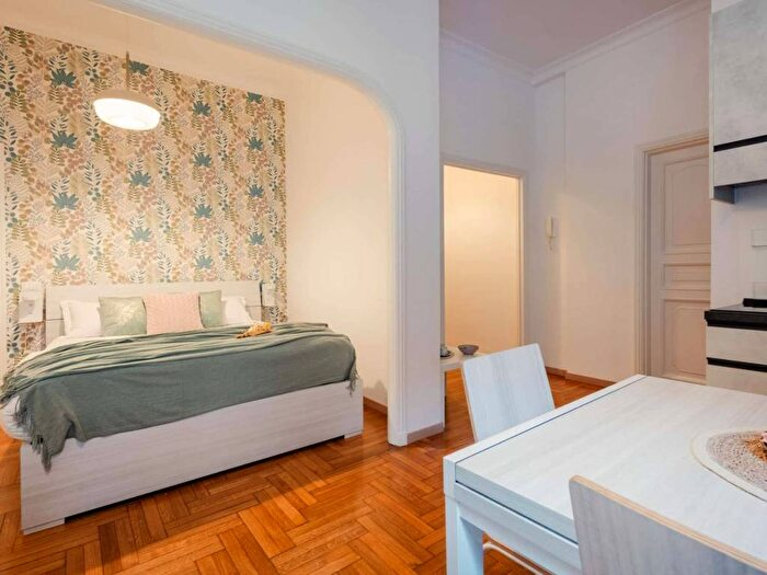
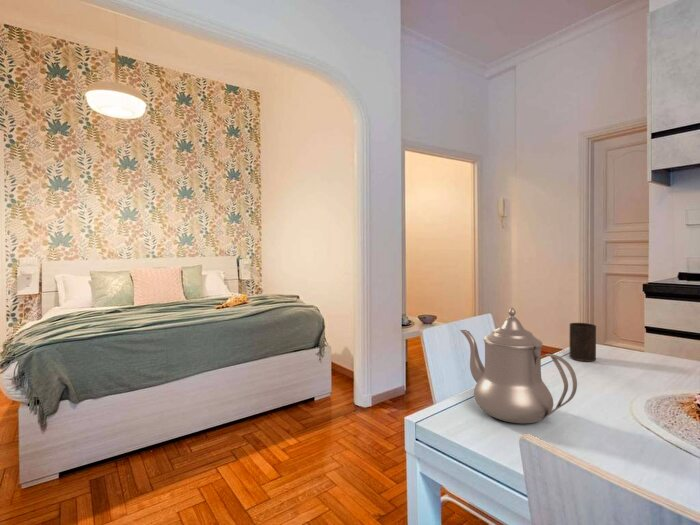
+ teapot (510, 359)
+ cup (582, 341)
